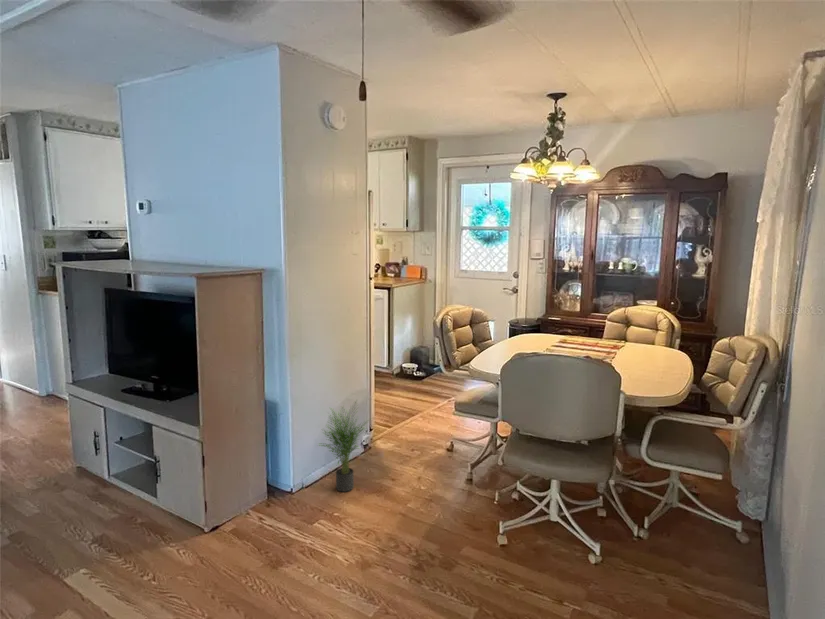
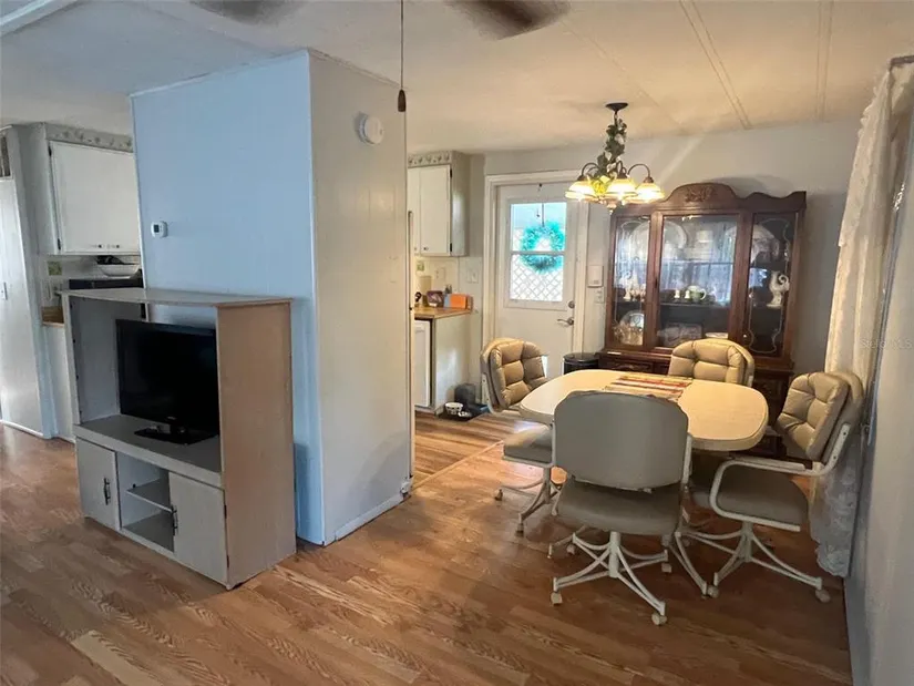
- potted plant (341, 448)
